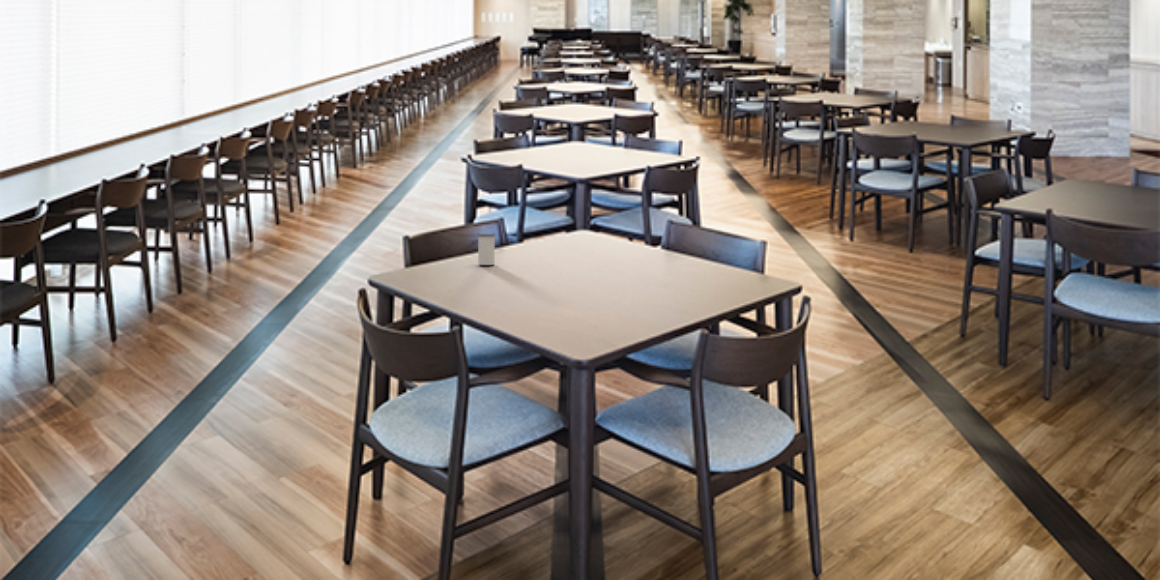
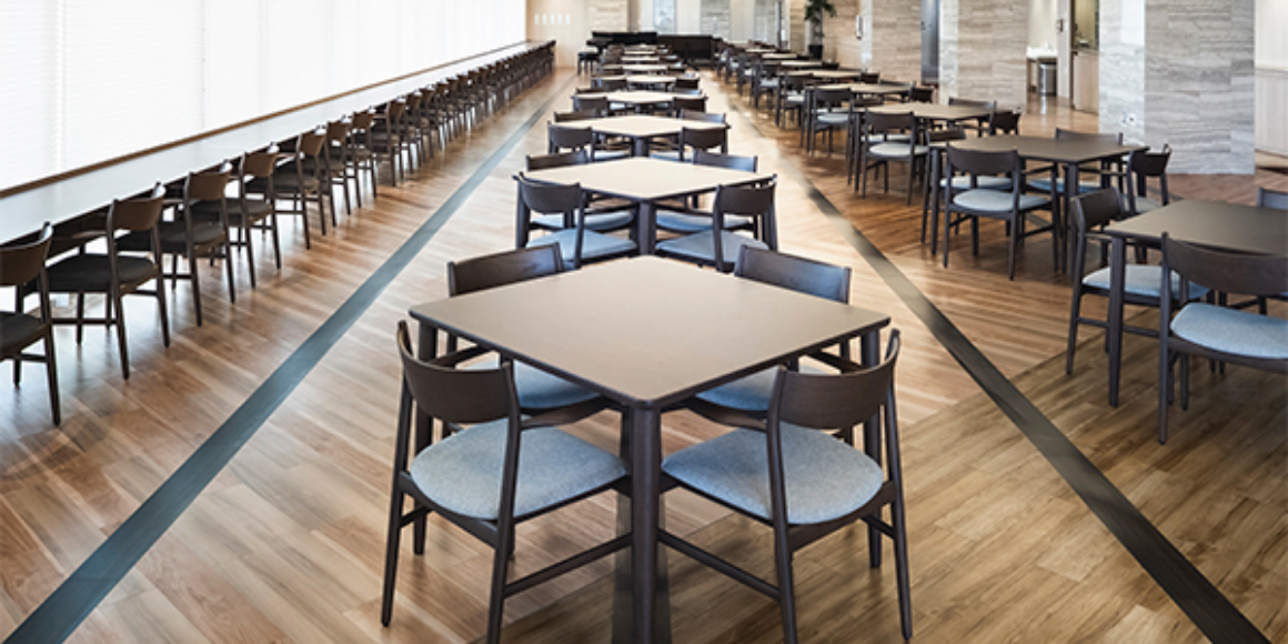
- salt shaker (486, 249)
